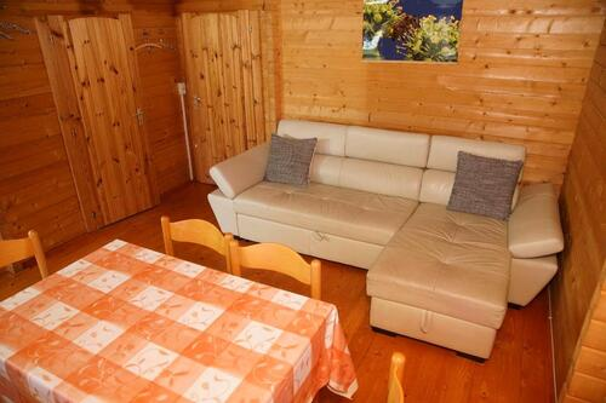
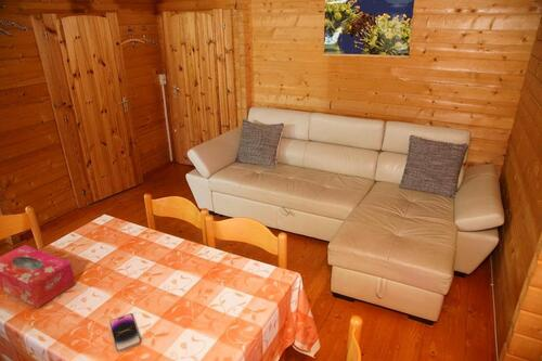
+ smartphone (125, 331)
+ tissue box (30, 273)
